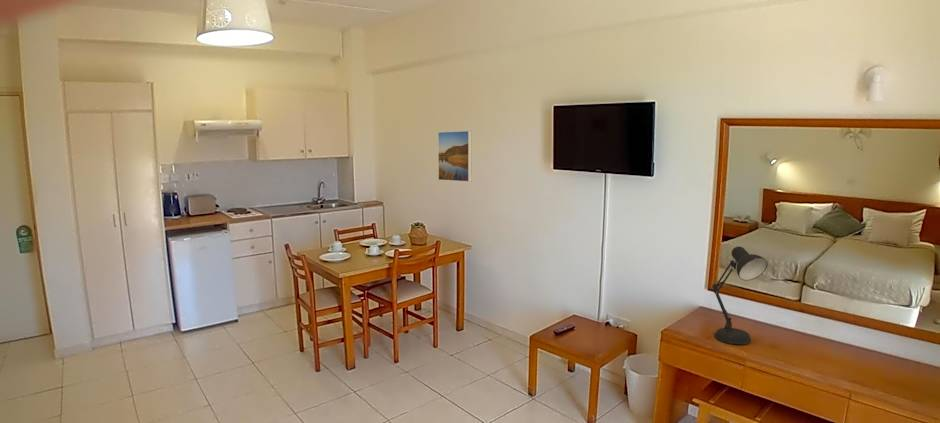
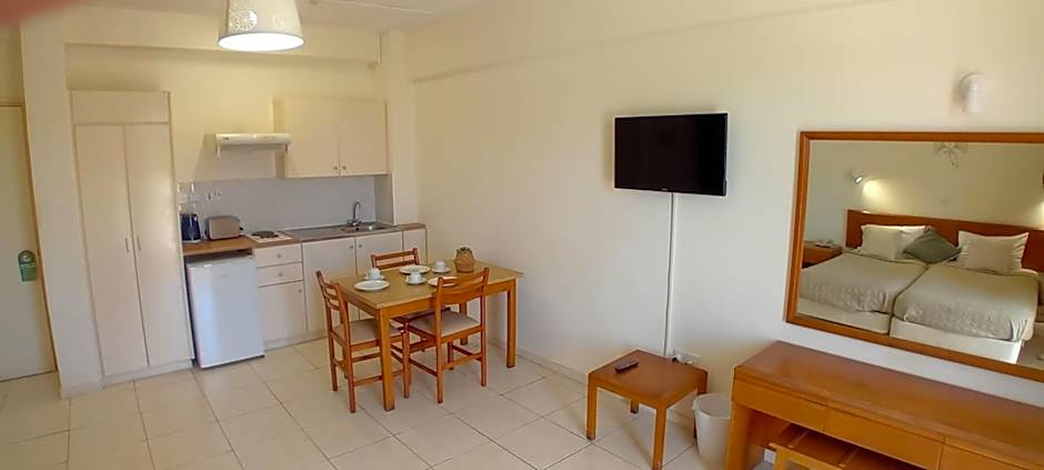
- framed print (454, 156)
- desk lamp (742, 279)
